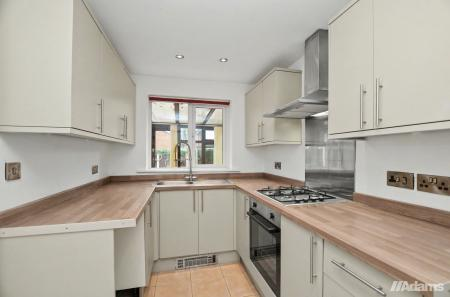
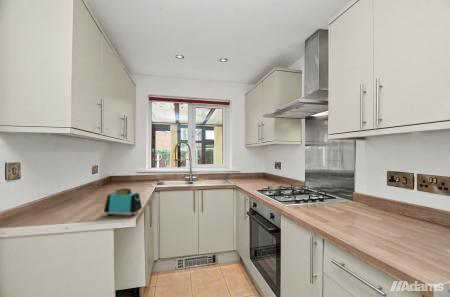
+ toaster (123, 201)
